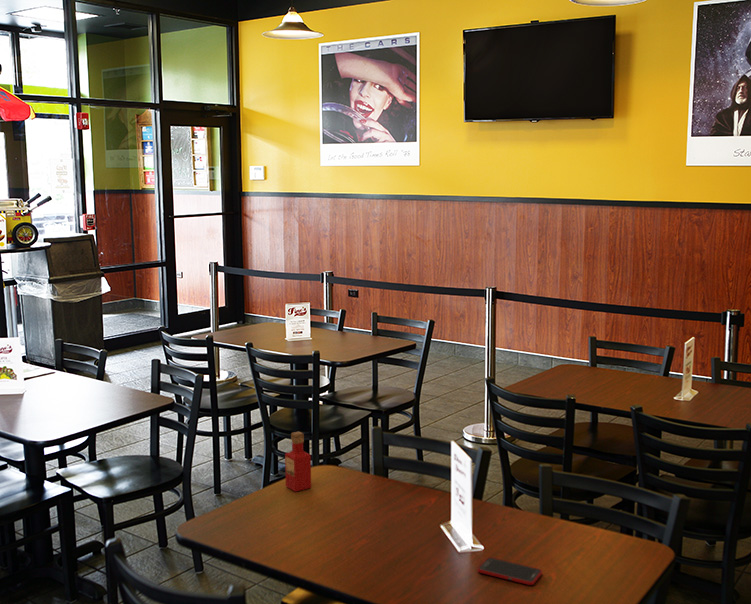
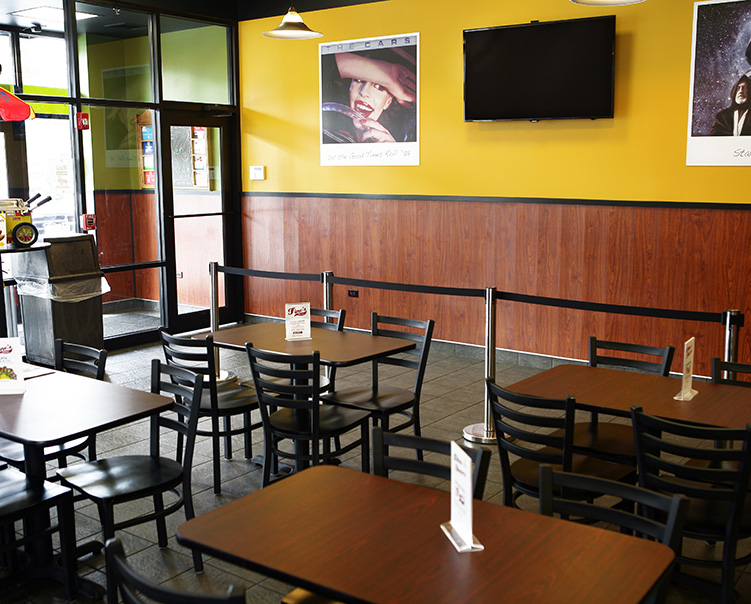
- cell phone (509, 571)
- tabasco sauce (297, 460)
